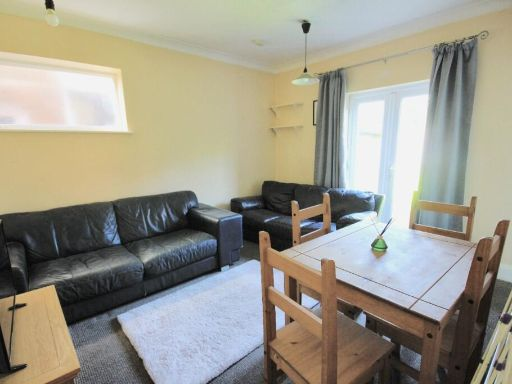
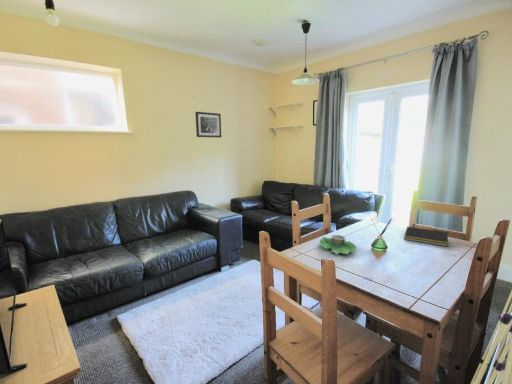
+ wall art (208, 125)
+ notepad (425, 235)
+ succulent planter (337, 241)
